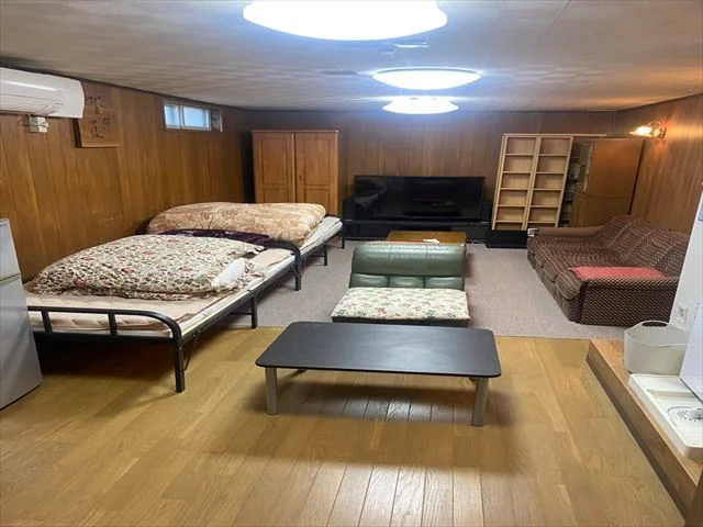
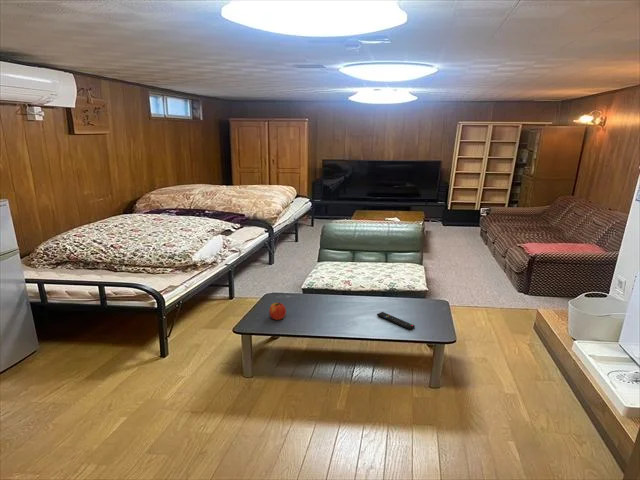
+ remote control (395, 320)
+ apple (277, 310)
